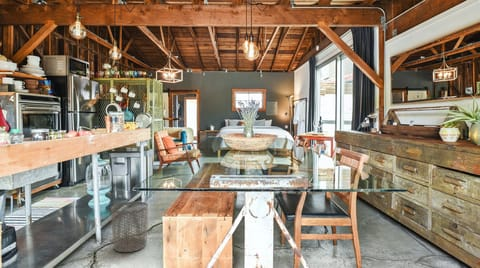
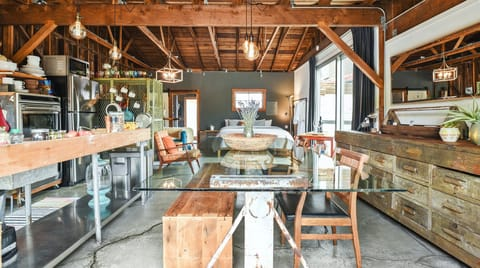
- waste bin (130, 225)
